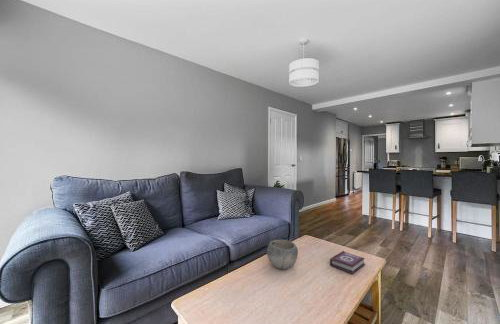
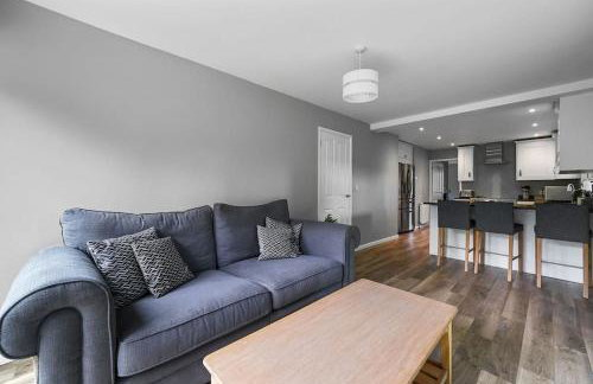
- bowl (282, 254)
- book (347, 261)
